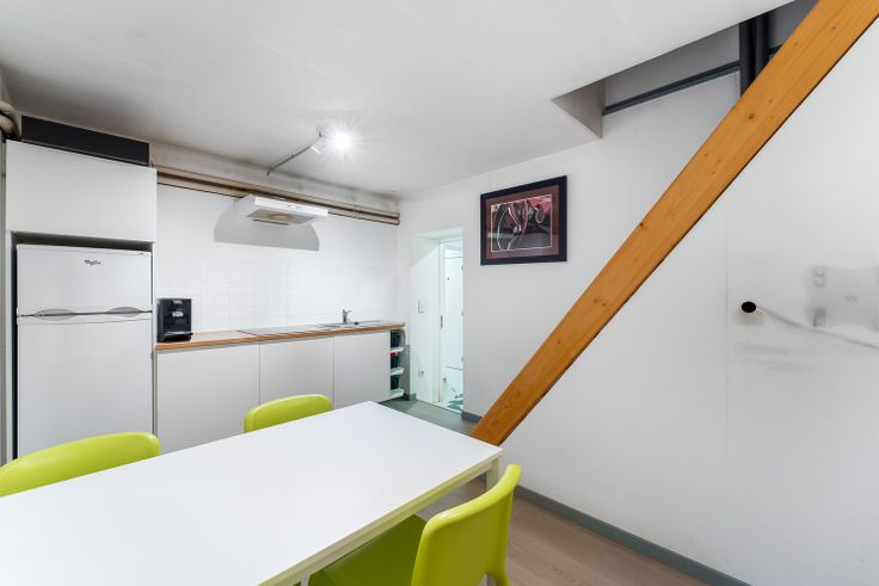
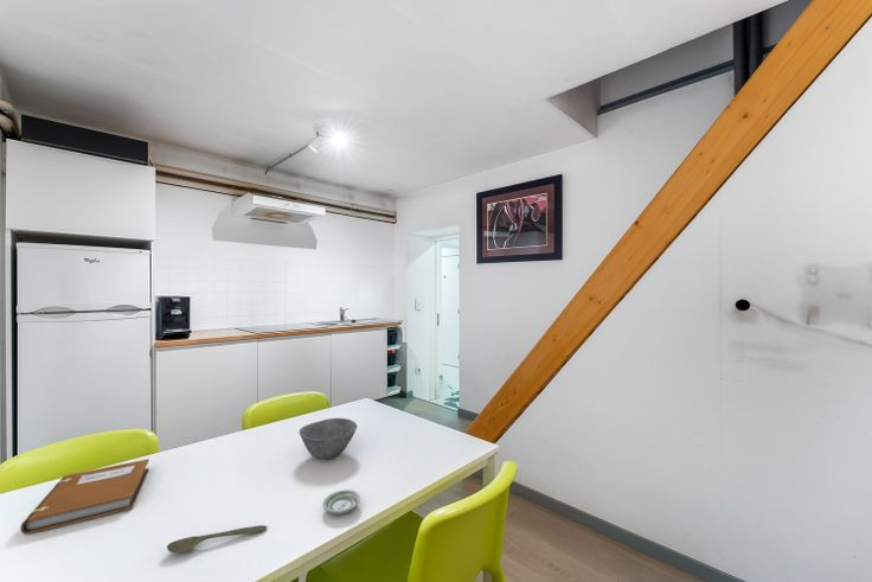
+ saucer (341, 504)
+ notebook (95, 490)
+ bowl (328, 441)
+ spoon (219, 536)
